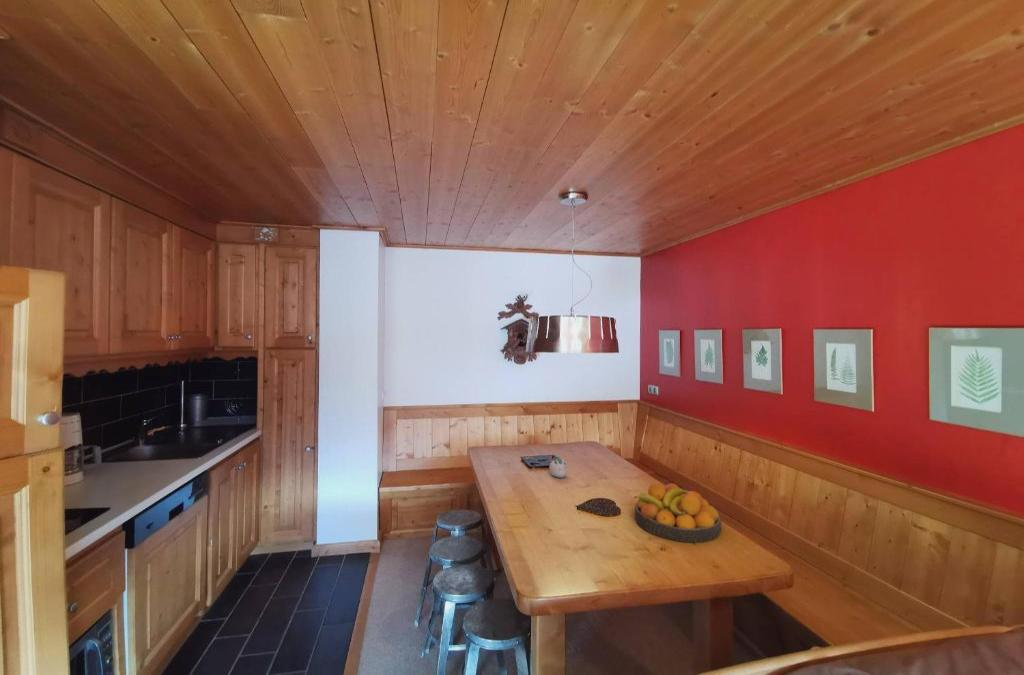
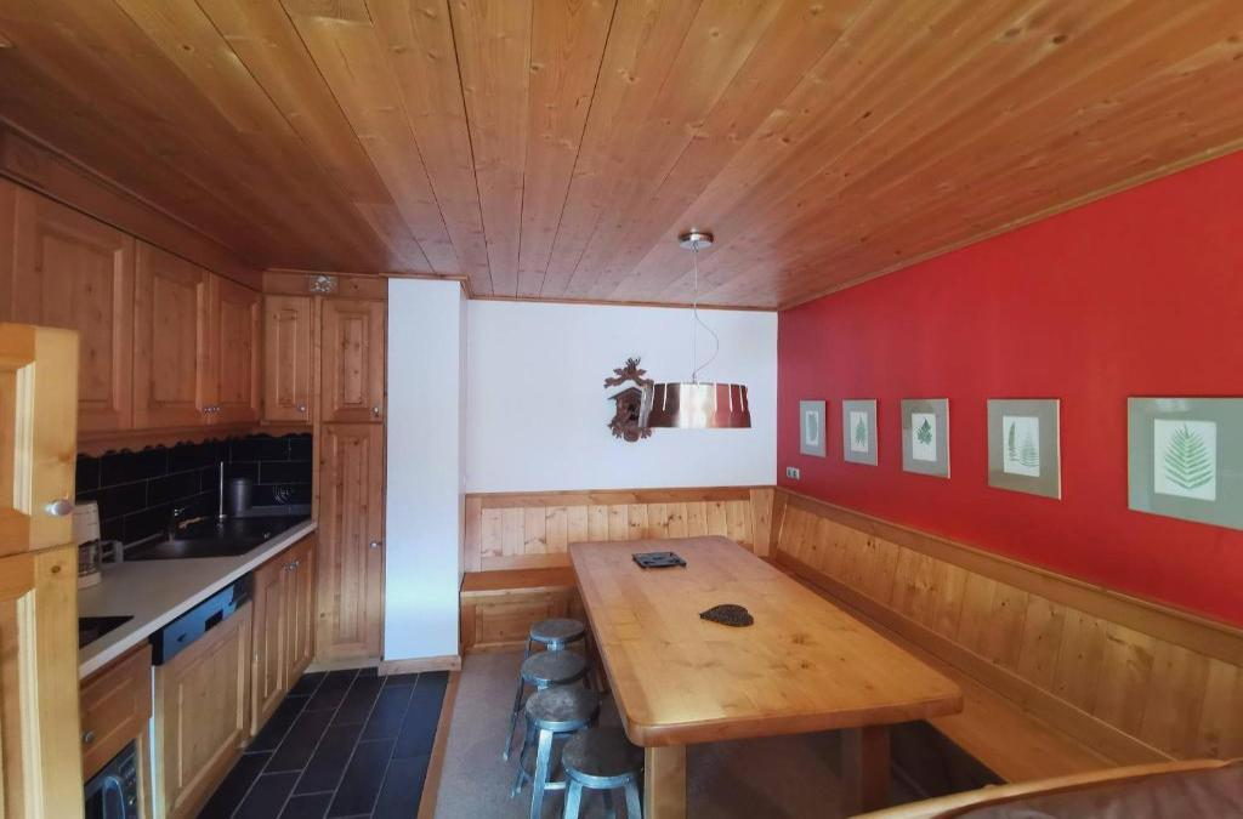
- fruit bowl (676, 505)
- succulent planter (558, 466)
